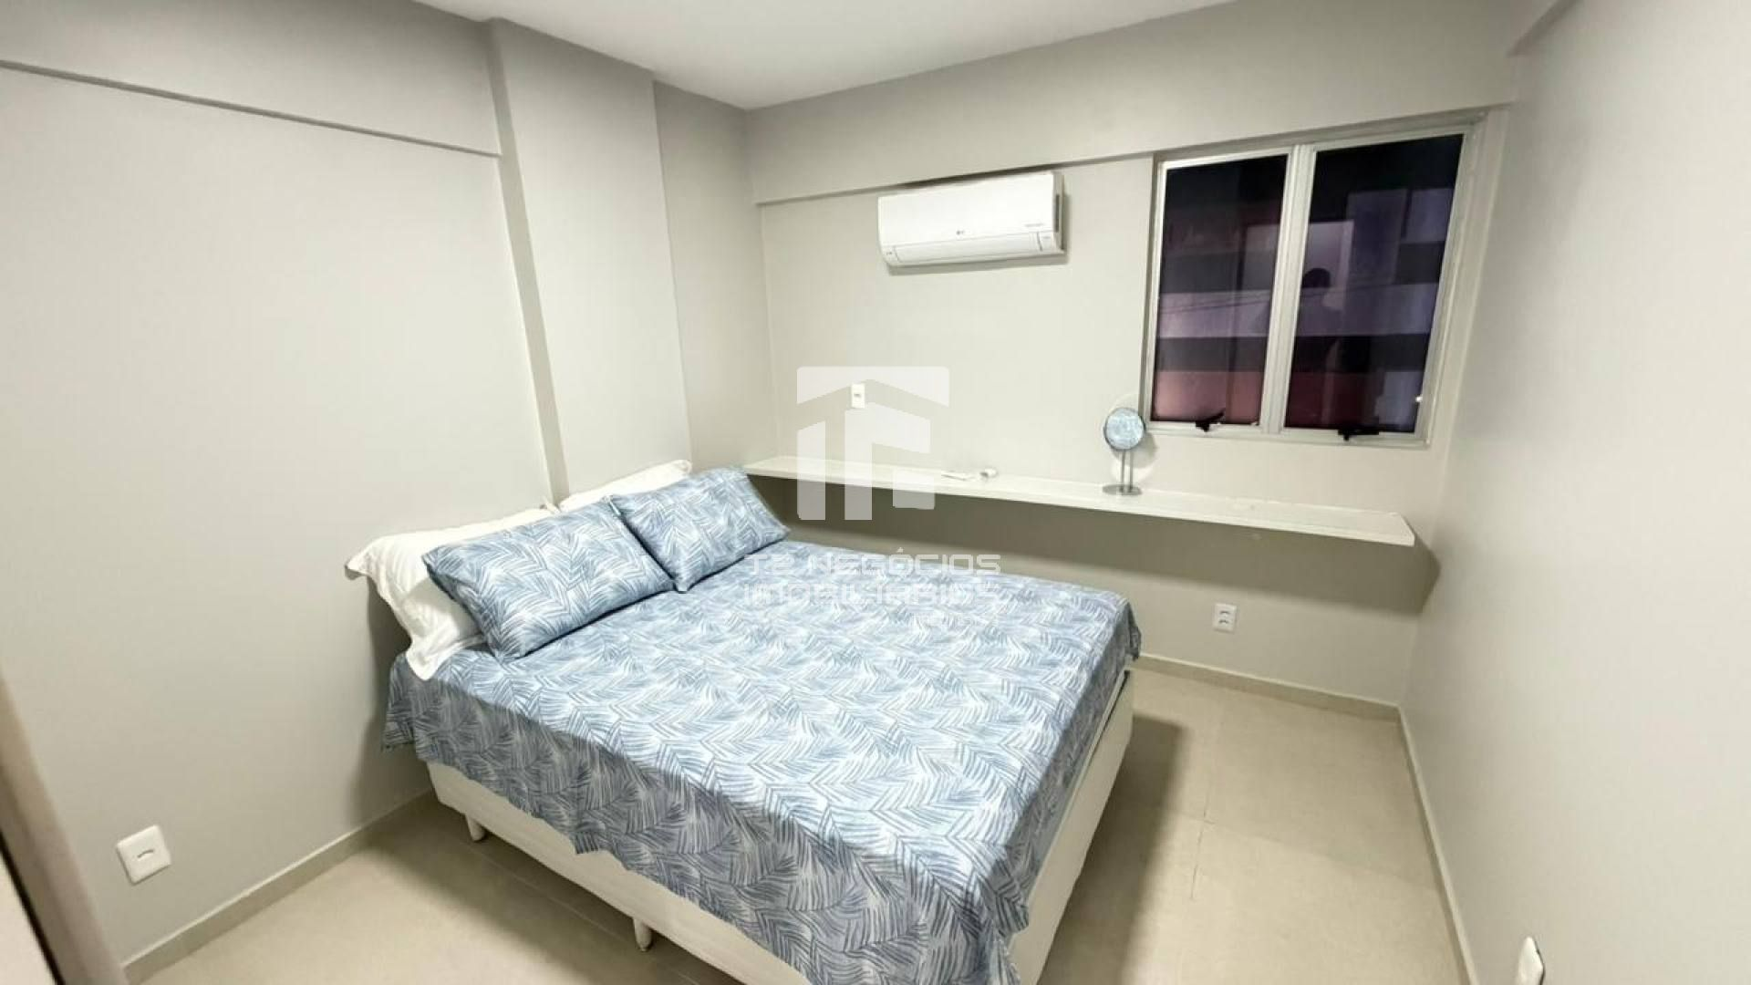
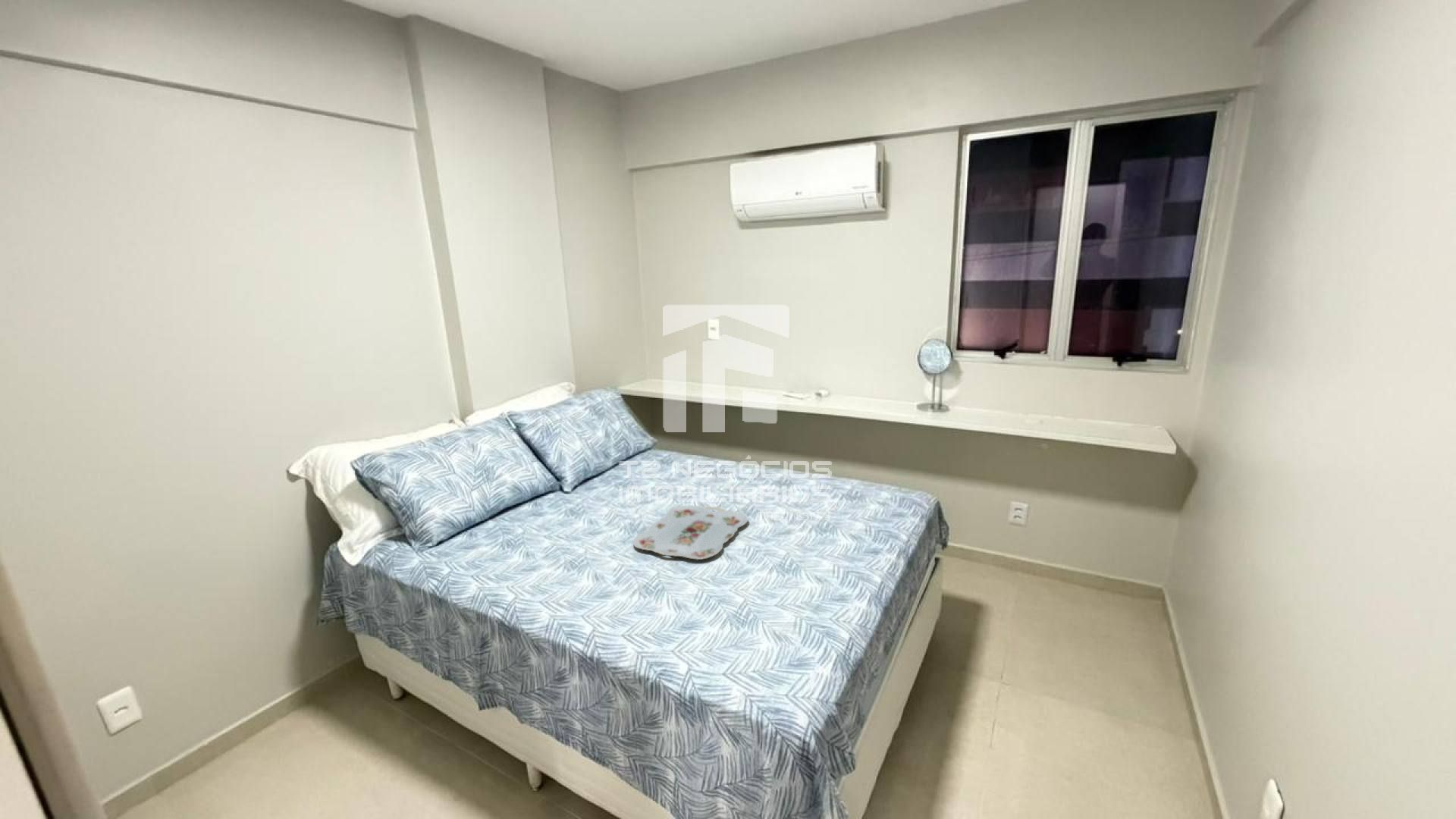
+ serving tray (692, 530)
